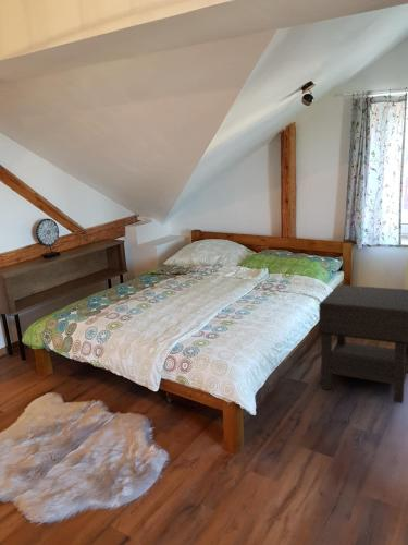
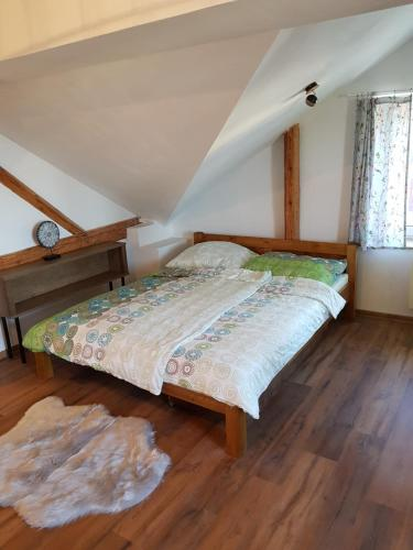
- nightstand (368, 338)
